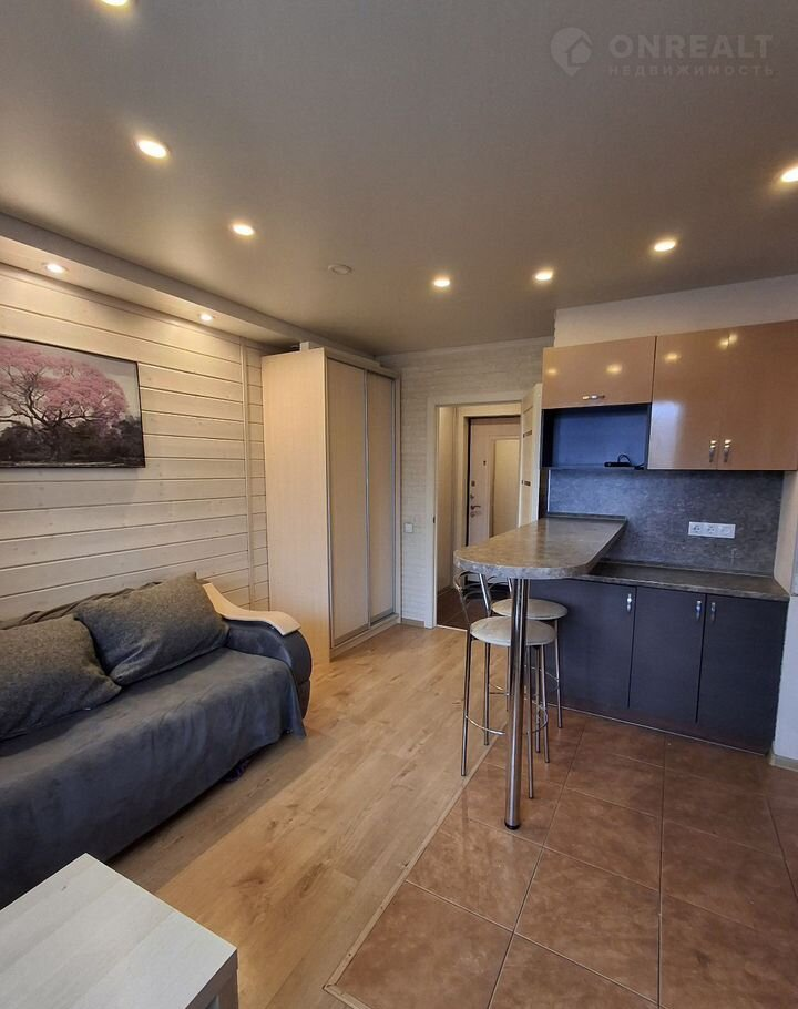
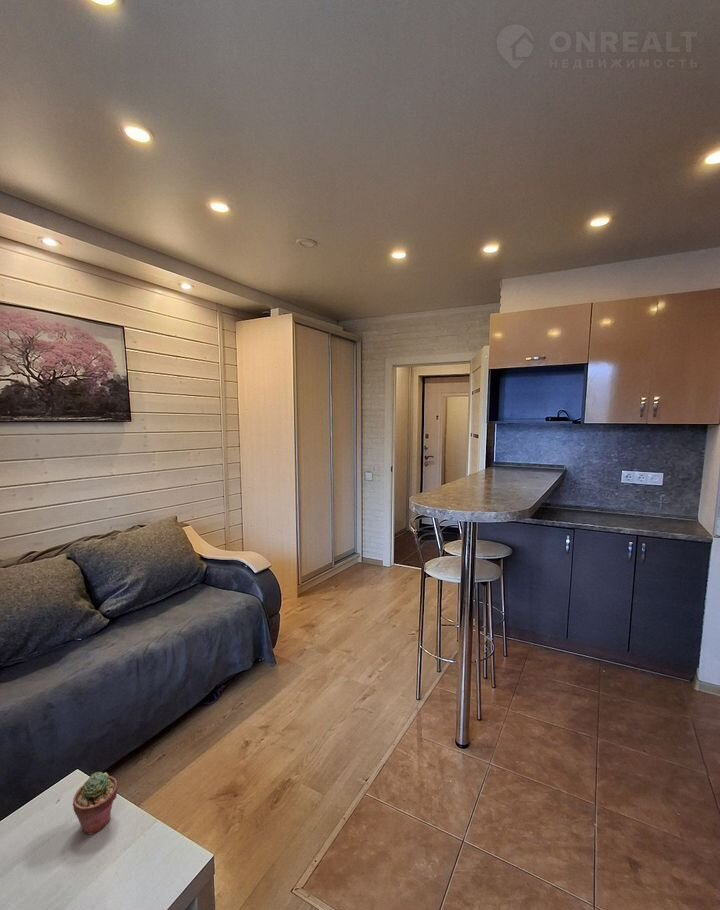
+ potted succulent (95, 800)
